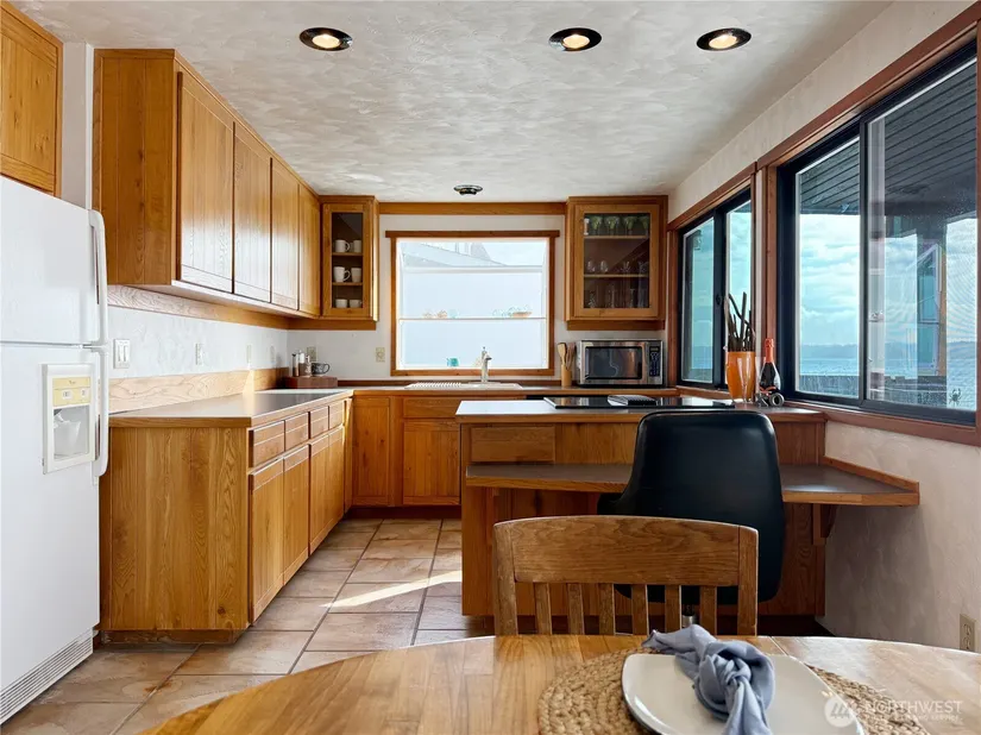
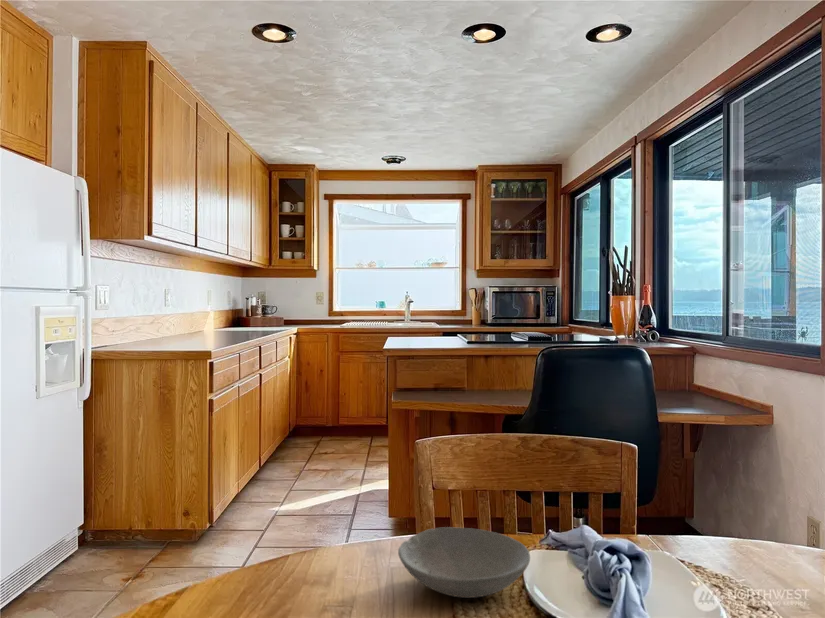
+ bowl (463, 566)
